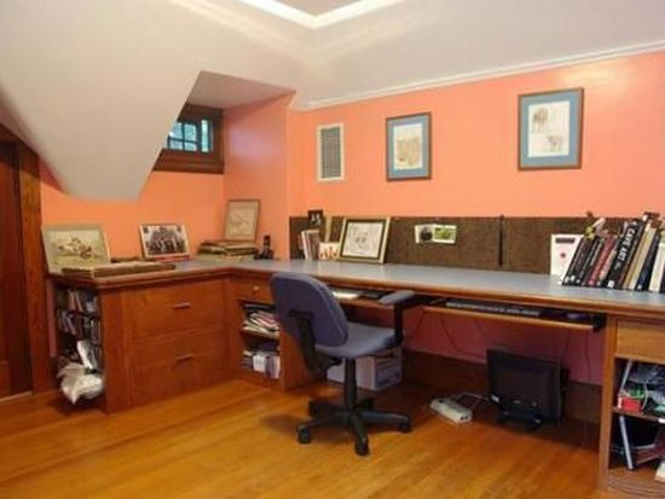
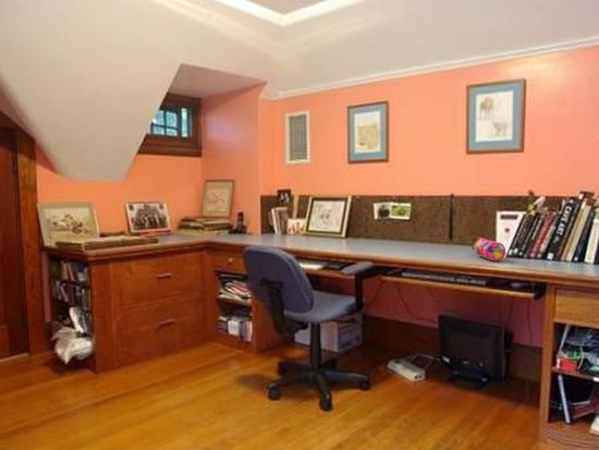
+ pencil case (488, 248)
